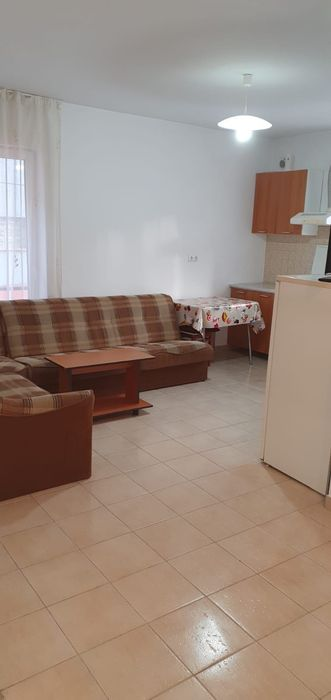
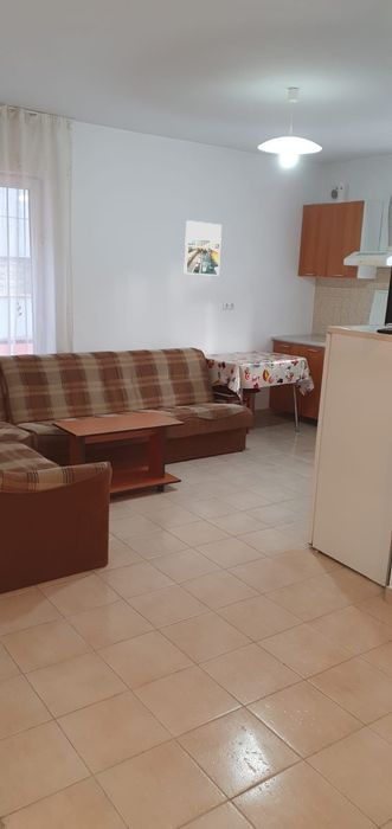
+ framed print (203, 249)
